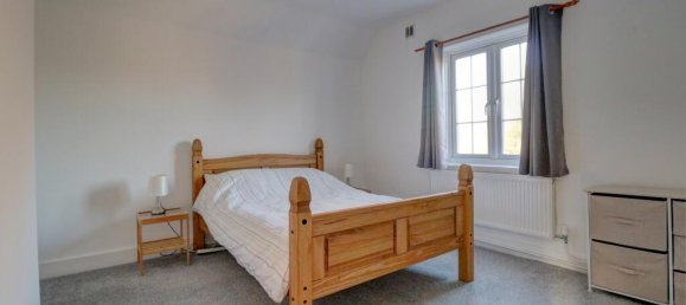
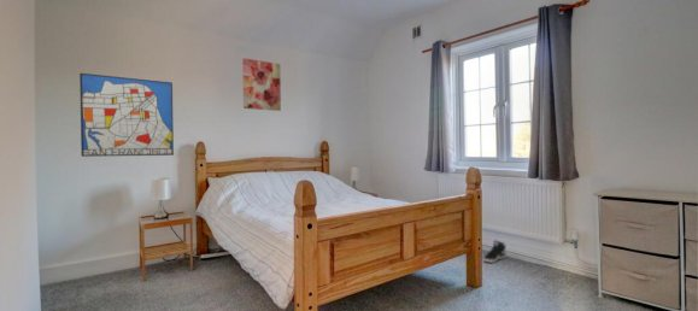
+ sneaker (493, 250)
+ wall art (262, 84)
+ wall art (129, 117)
